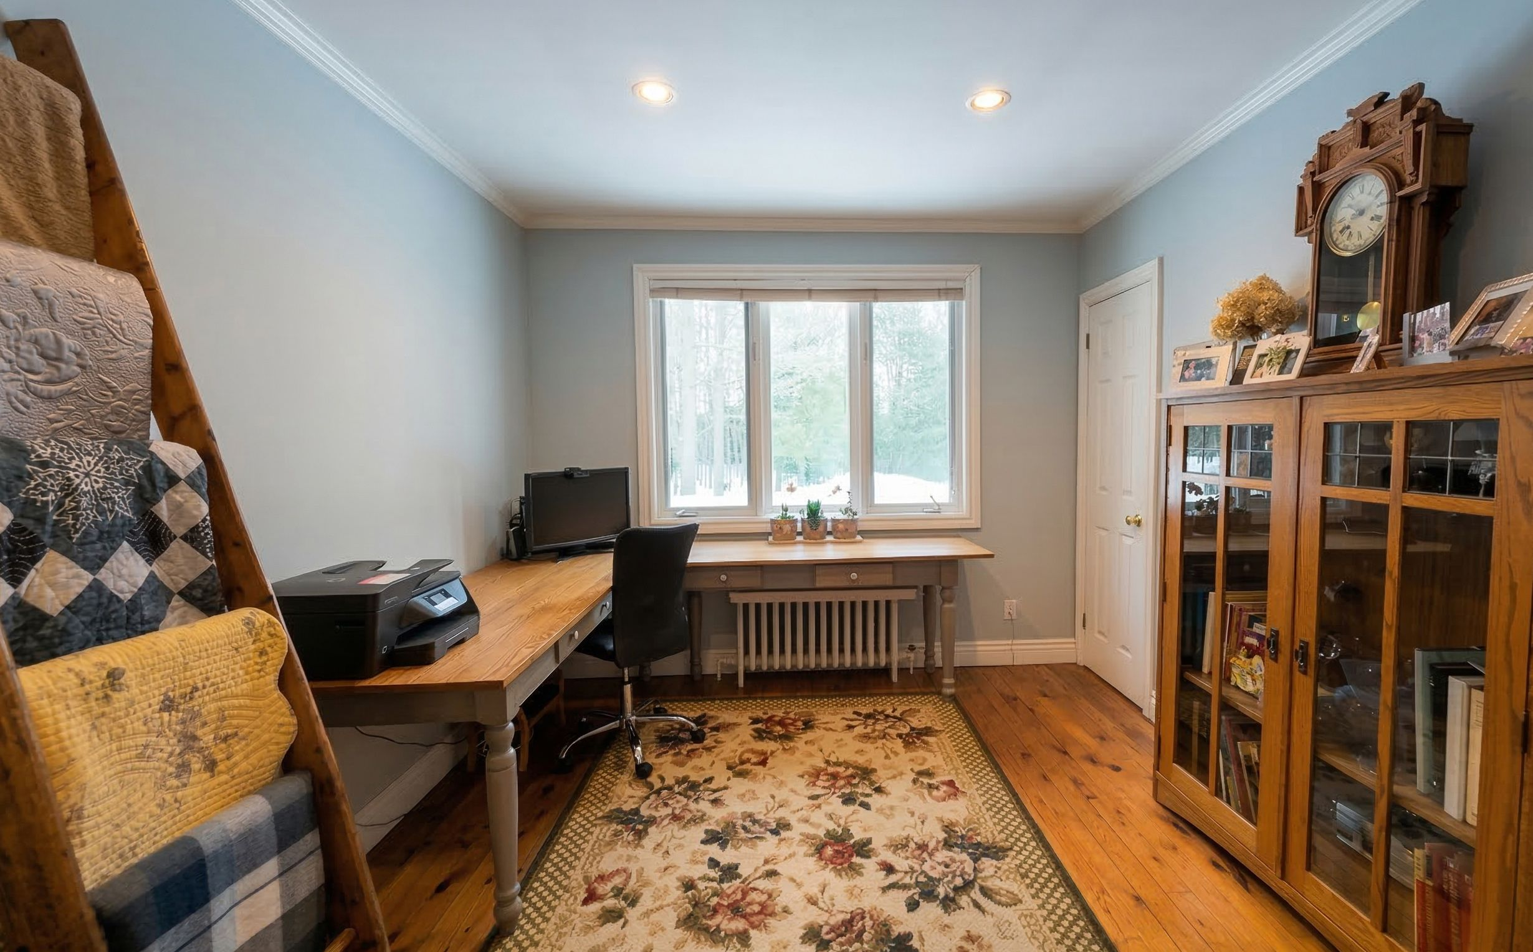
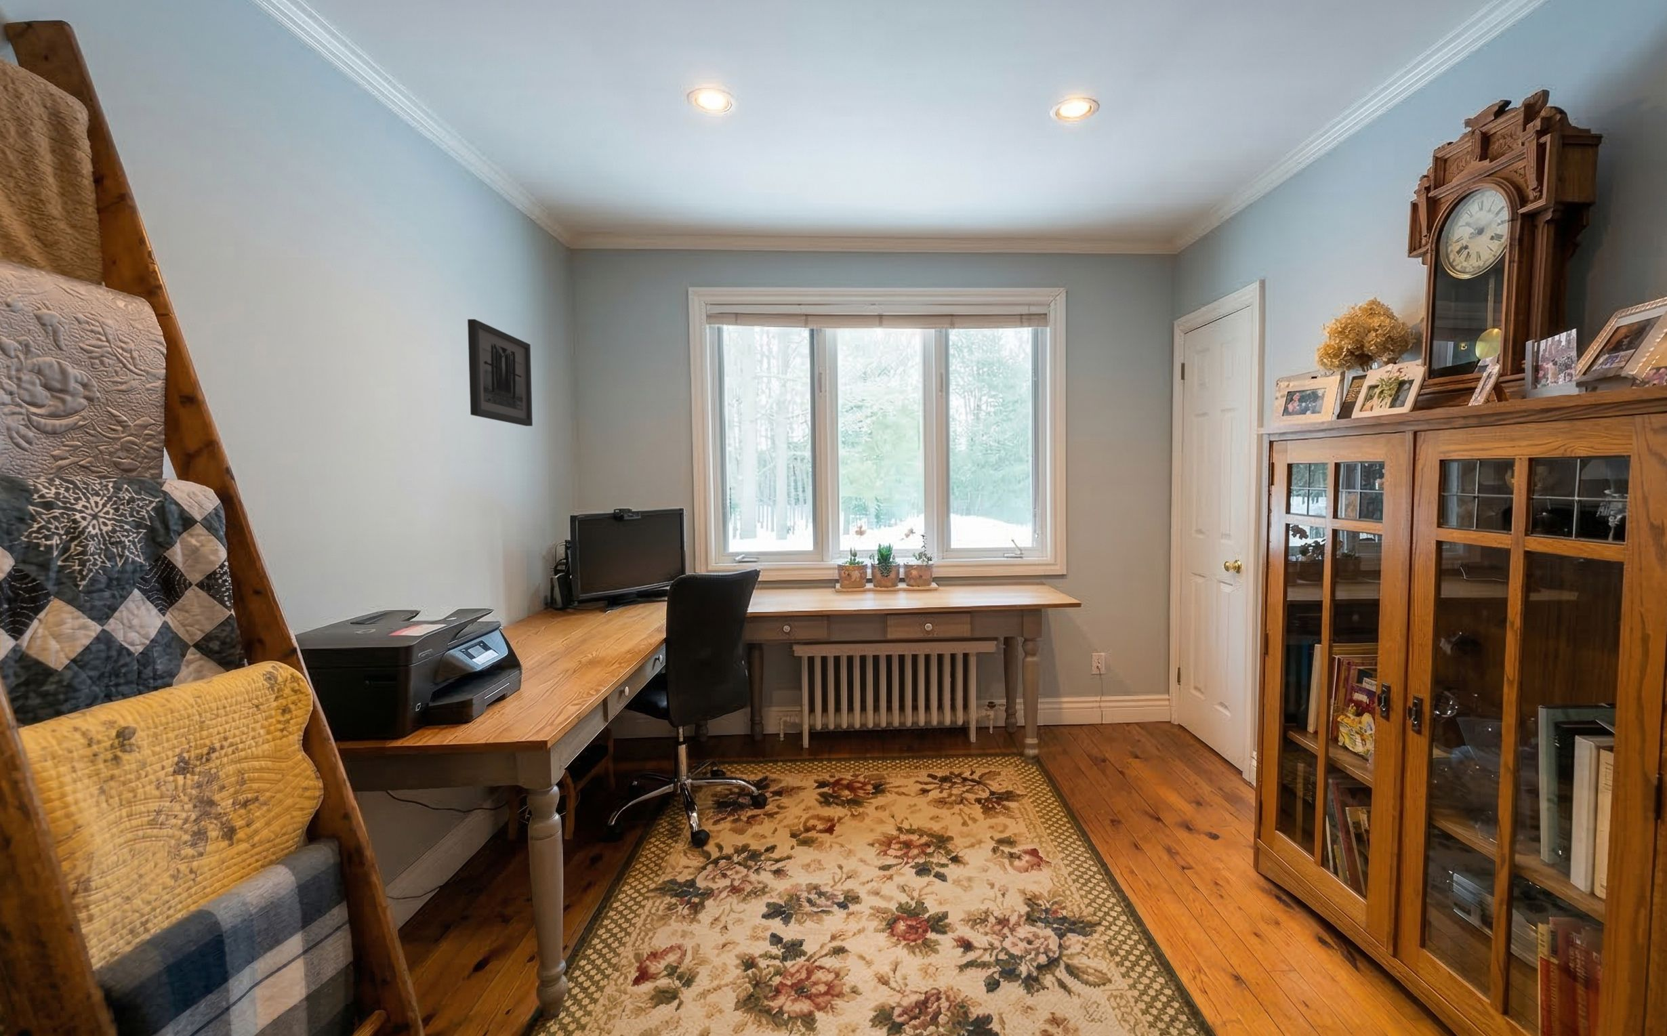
+ wall art (502, 377)
